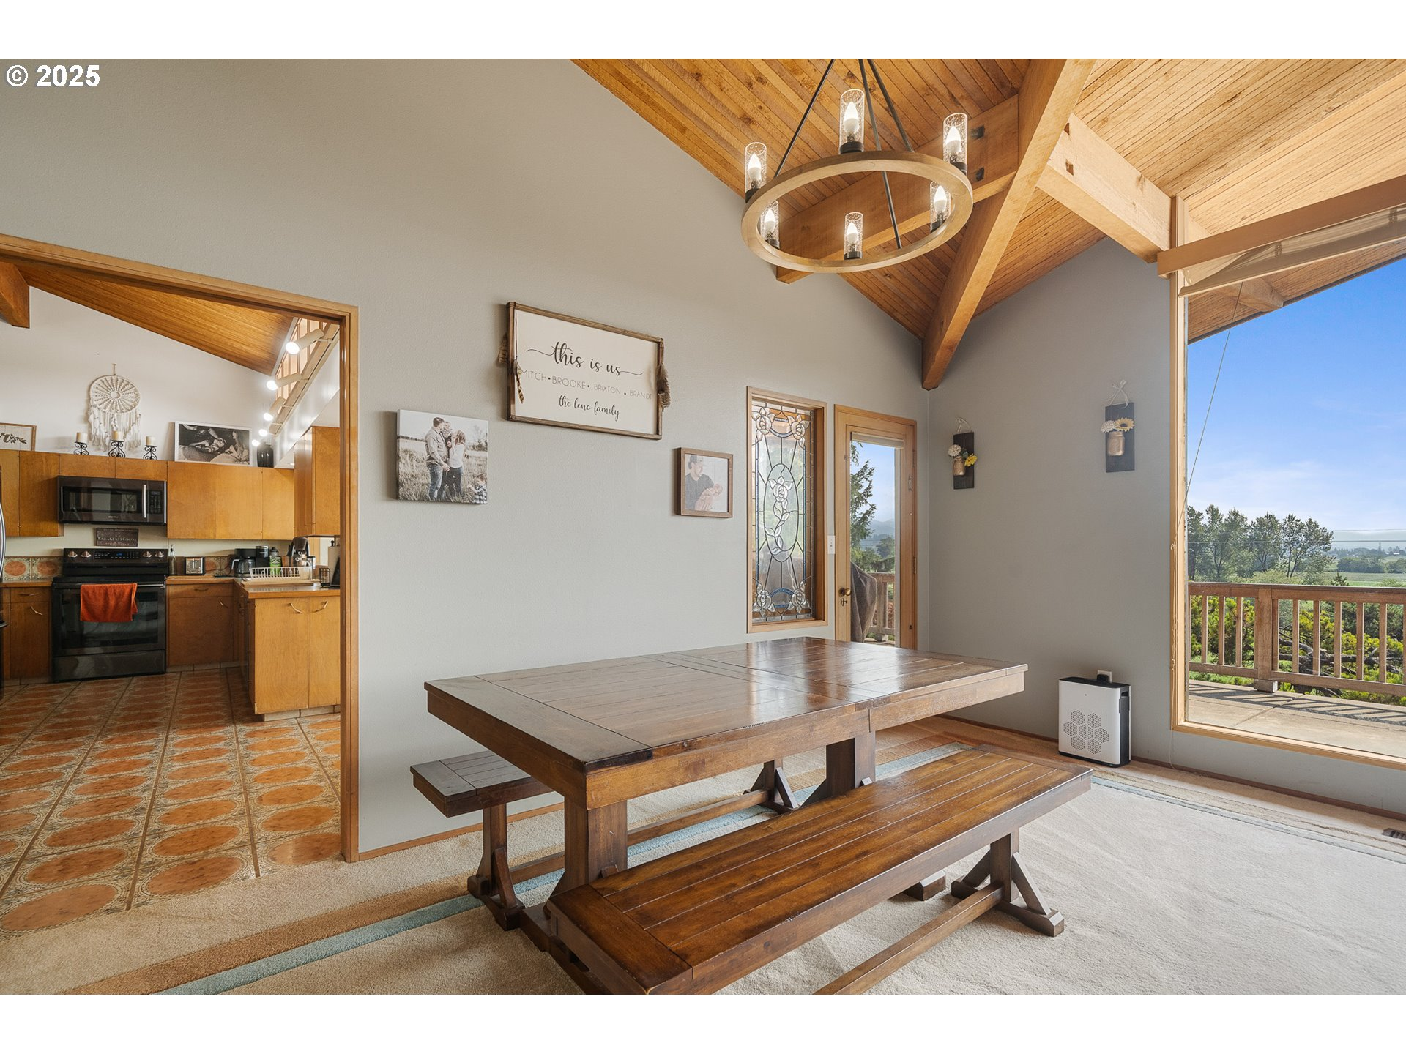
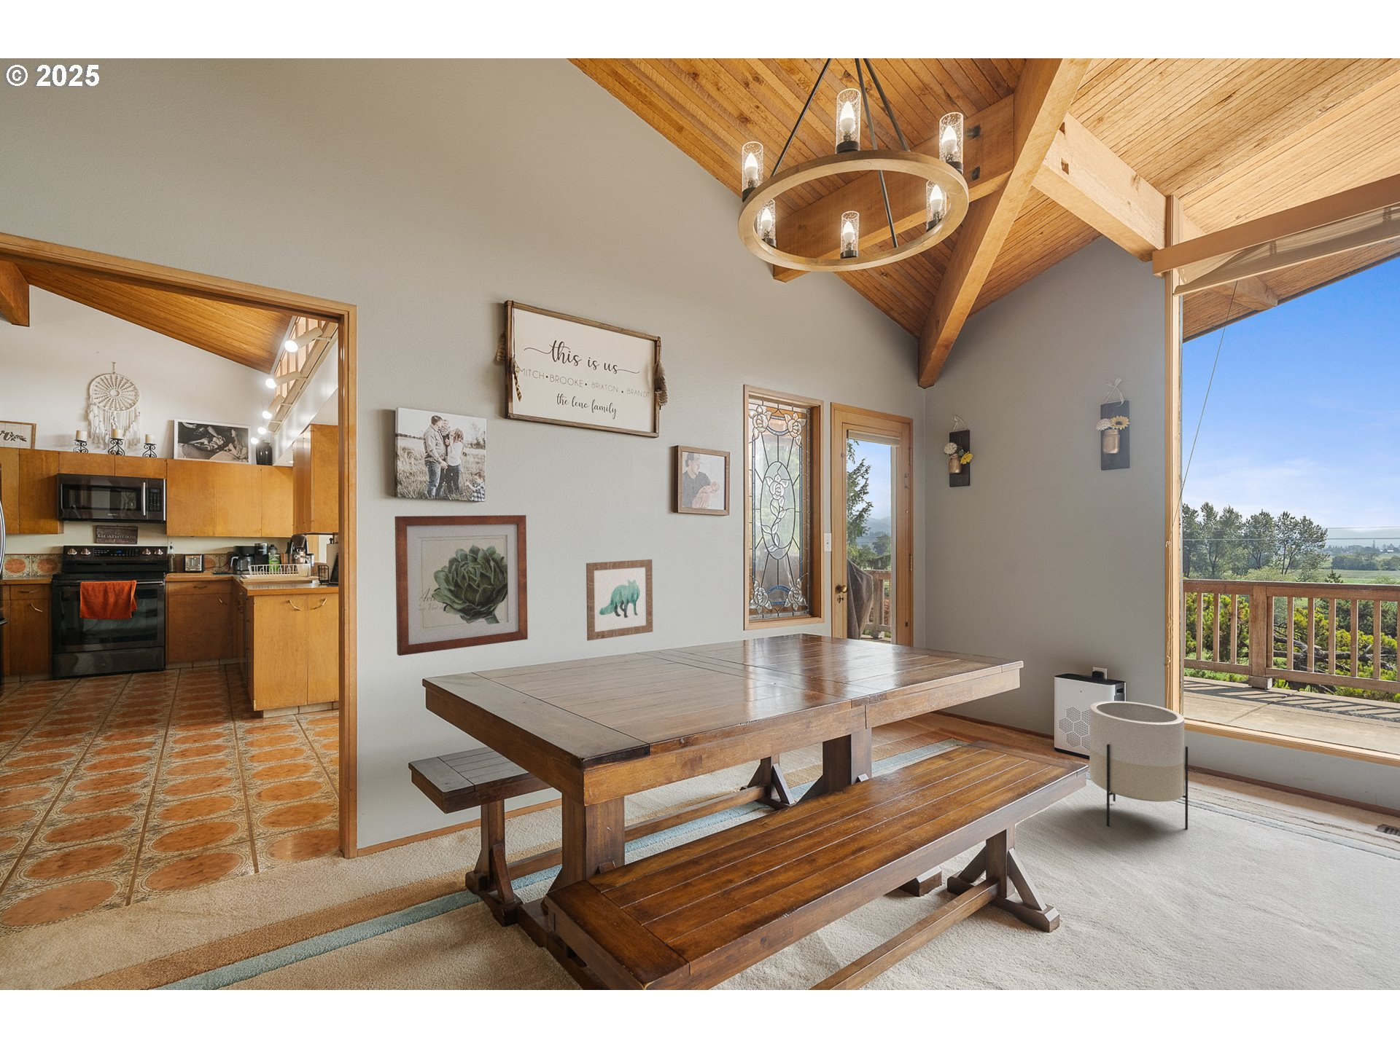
+ planter (1134, 765)
+ wall art (621, 598)
+ wall art (464, 581)
